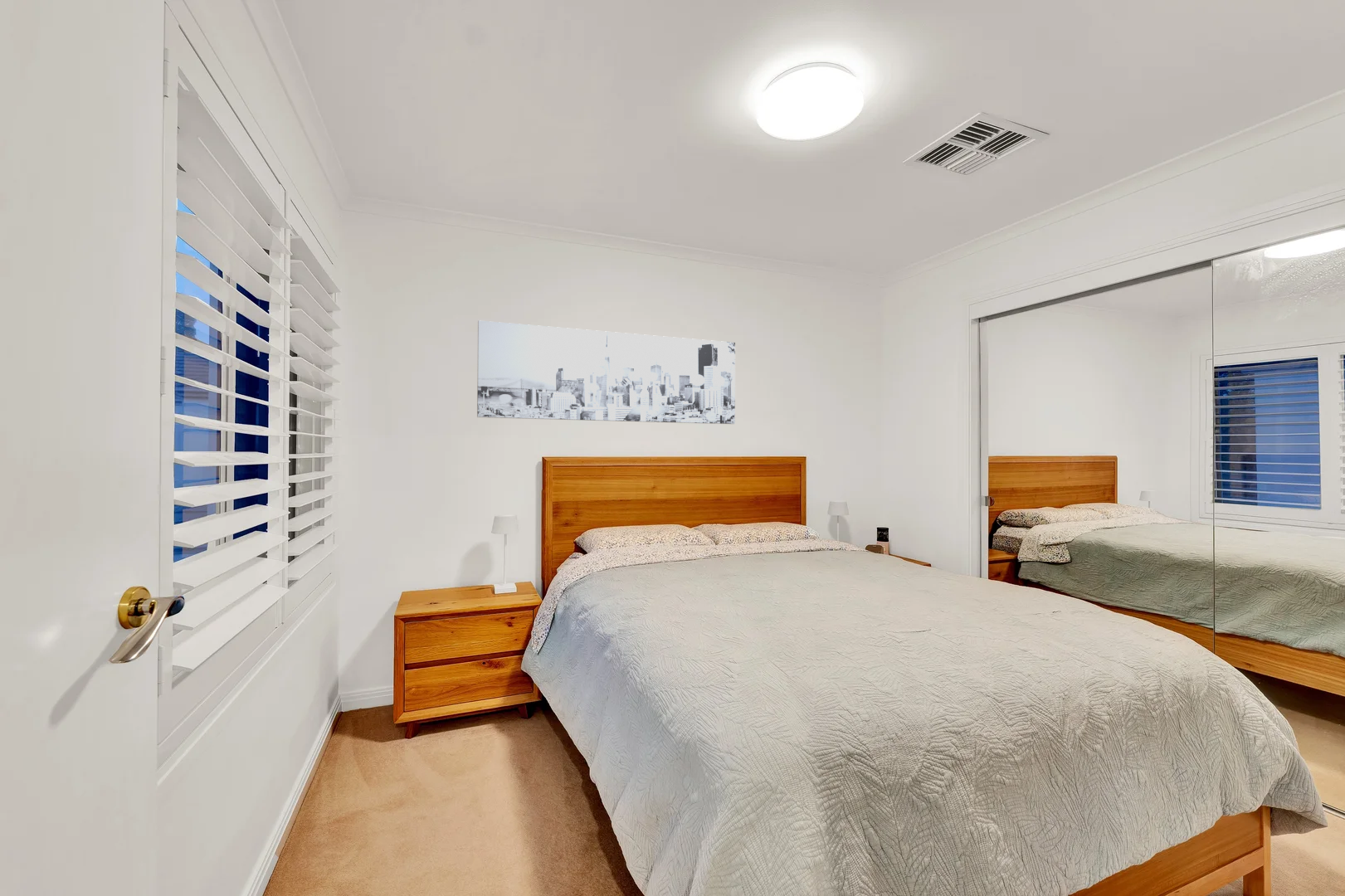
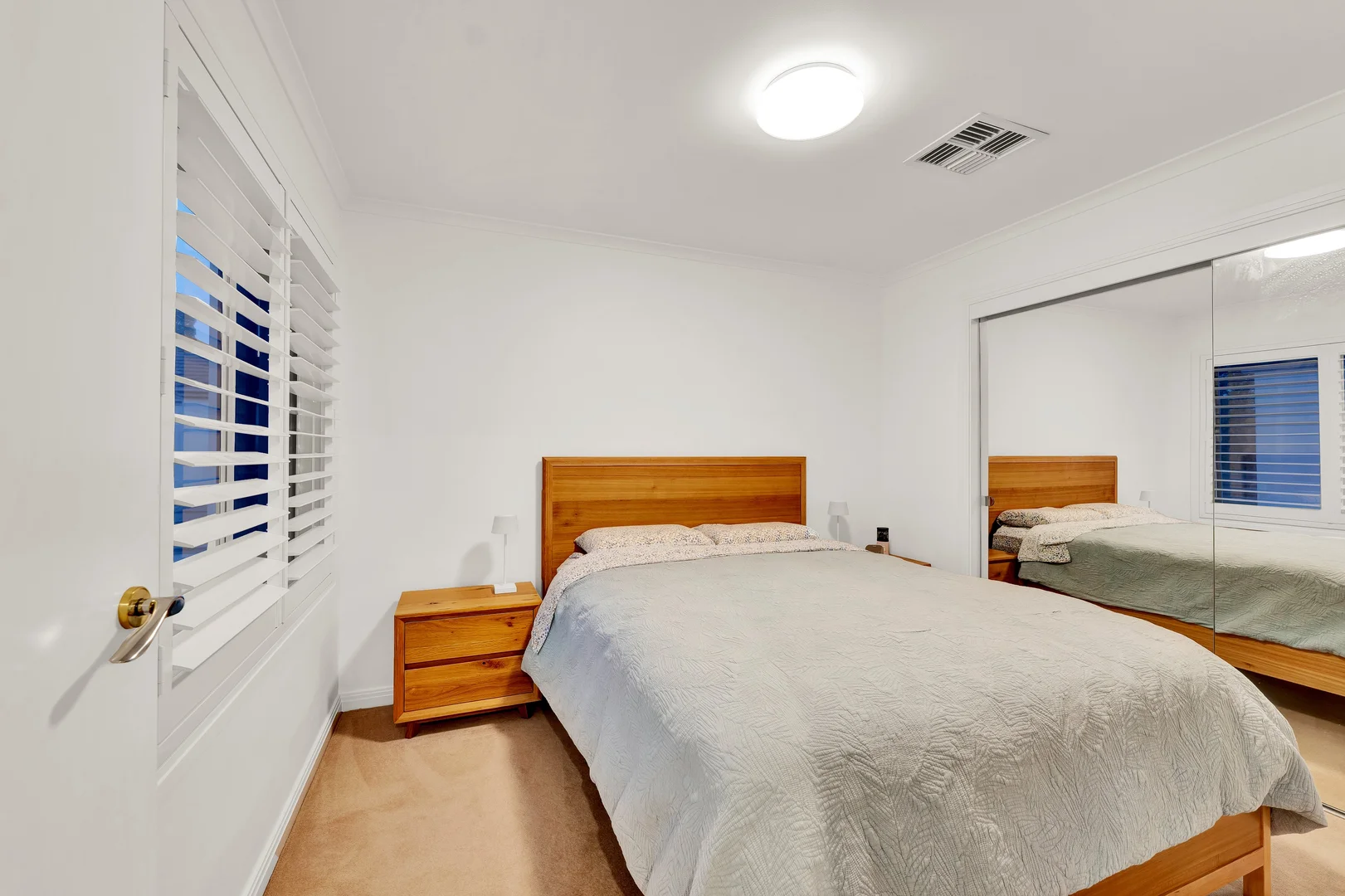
- wall art (616, 377)
